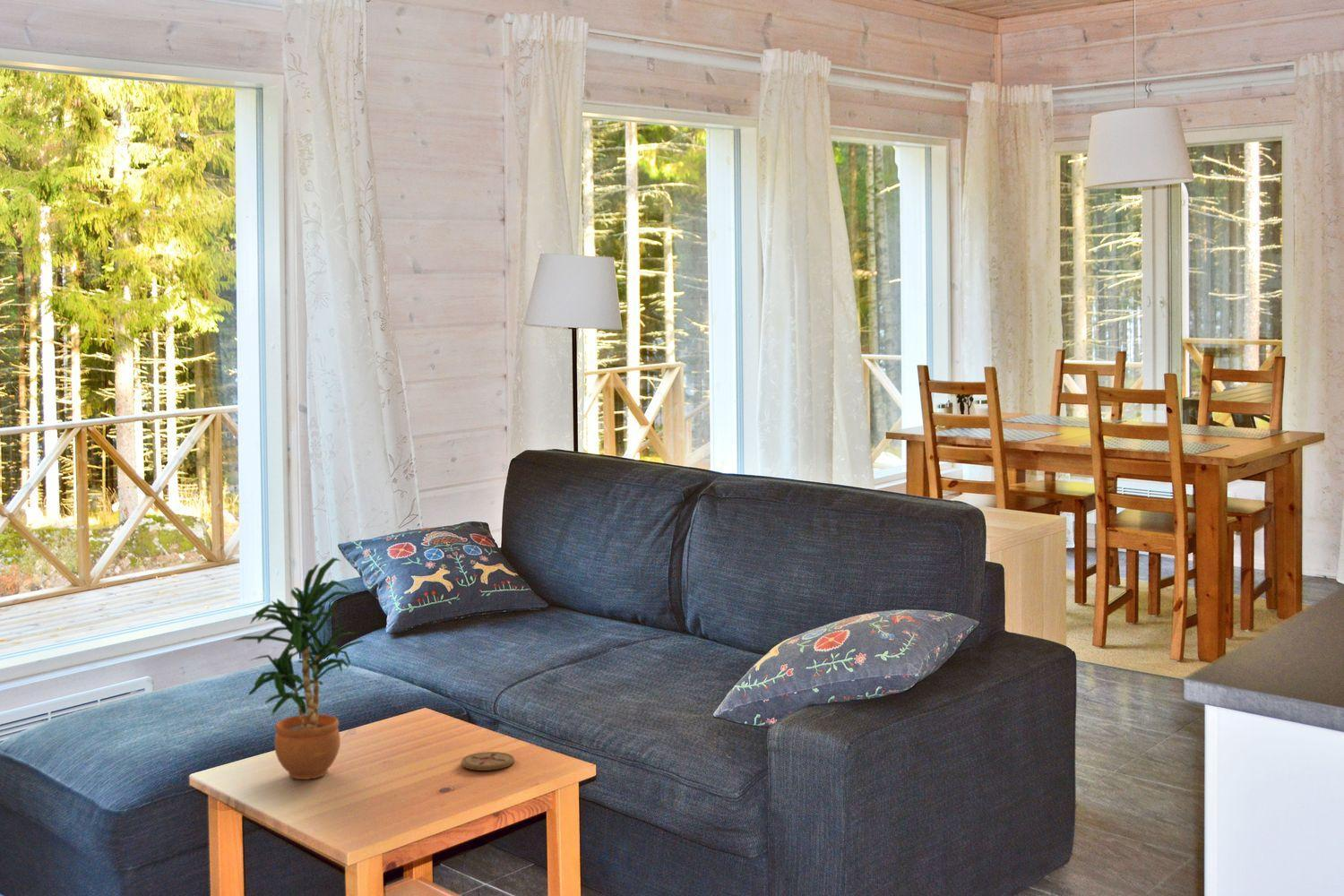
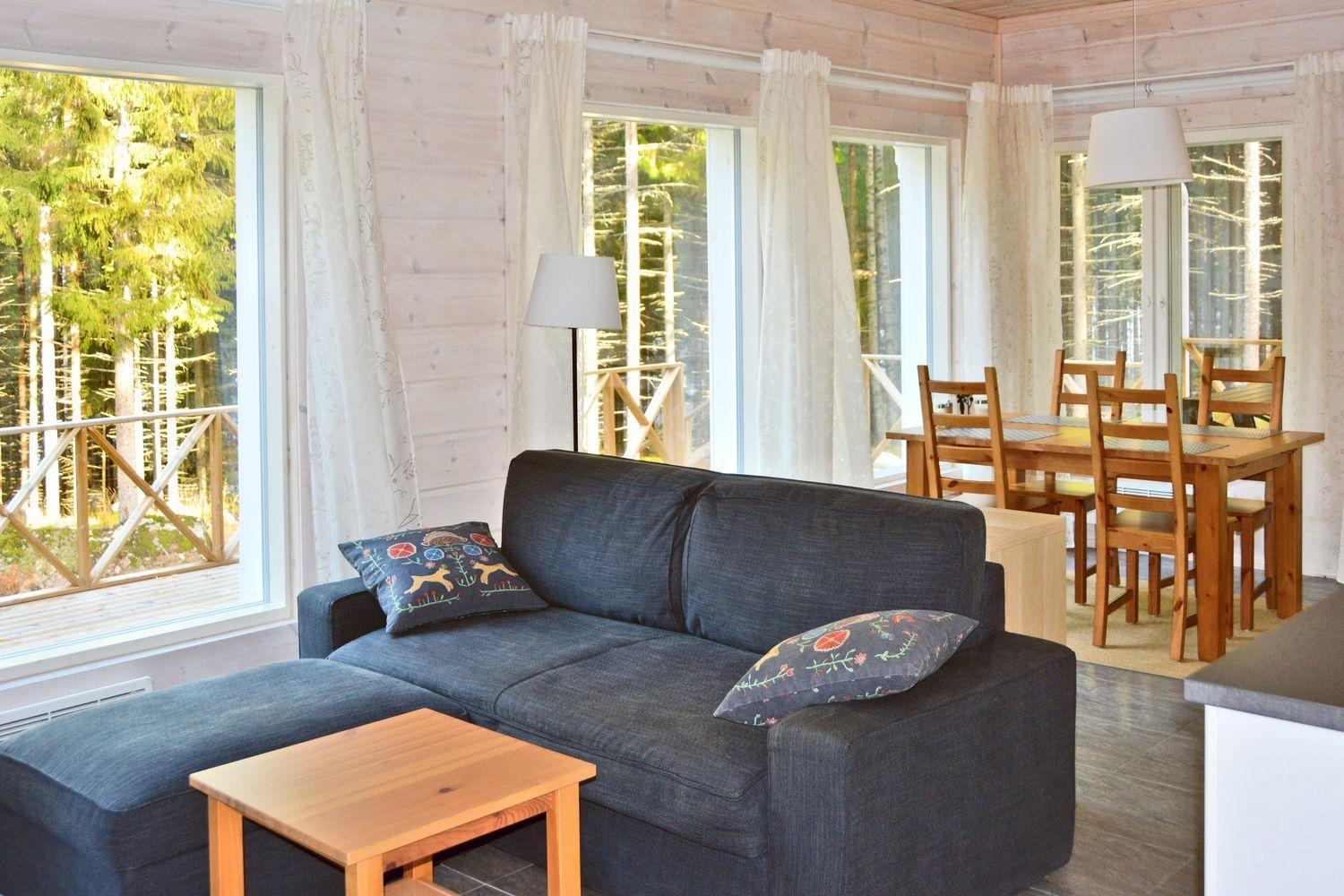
- coaster (487, 761)
- potted plant (302, 669)
